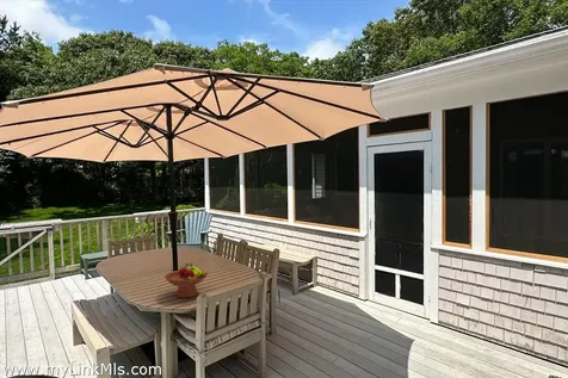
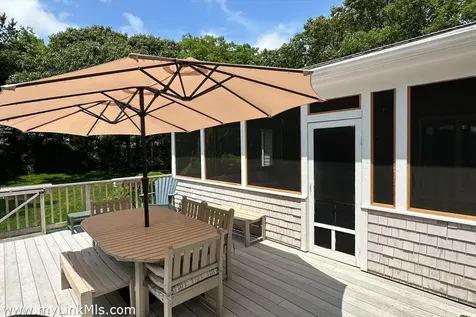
- fruit bowl (186, 280)
